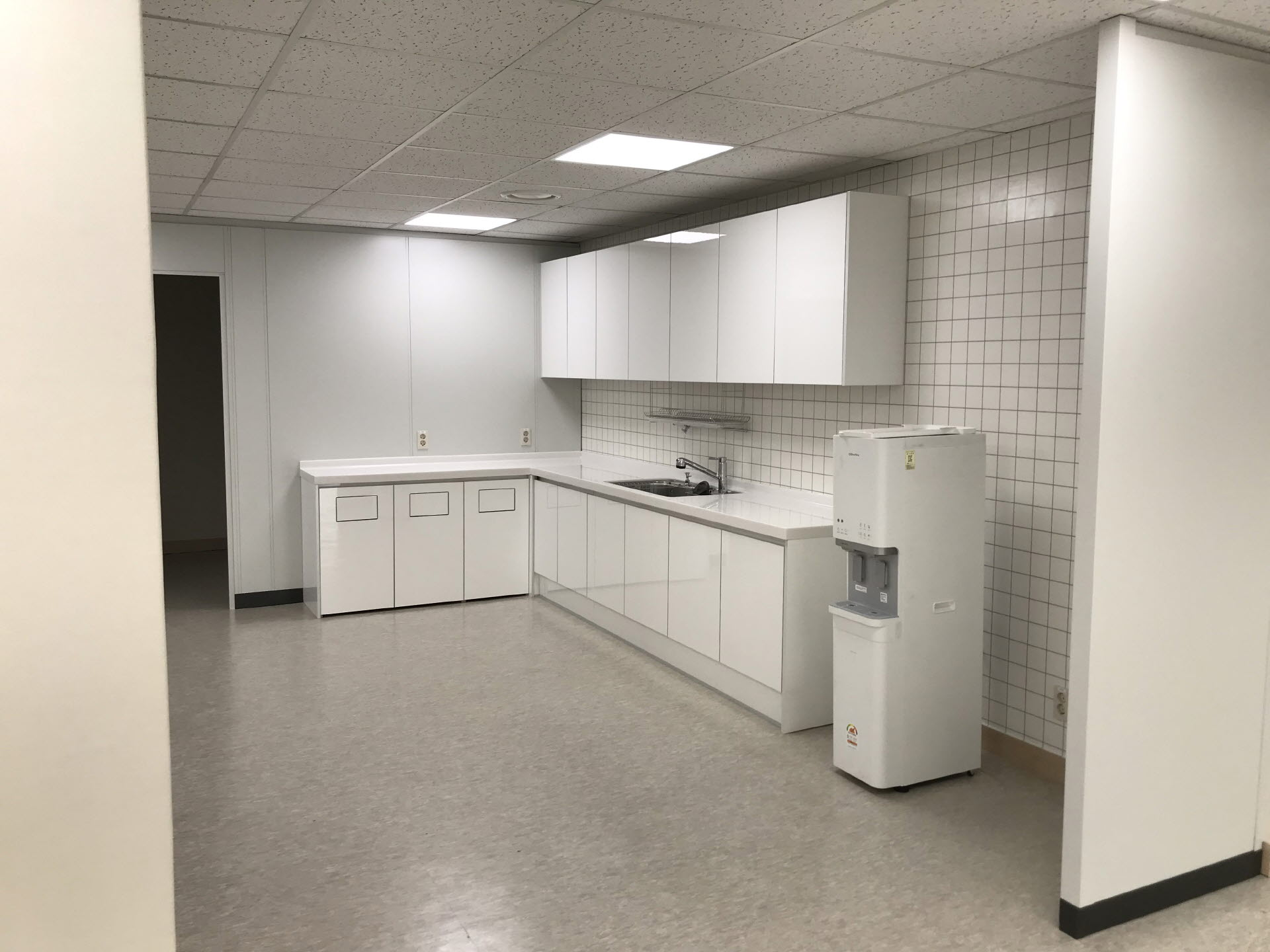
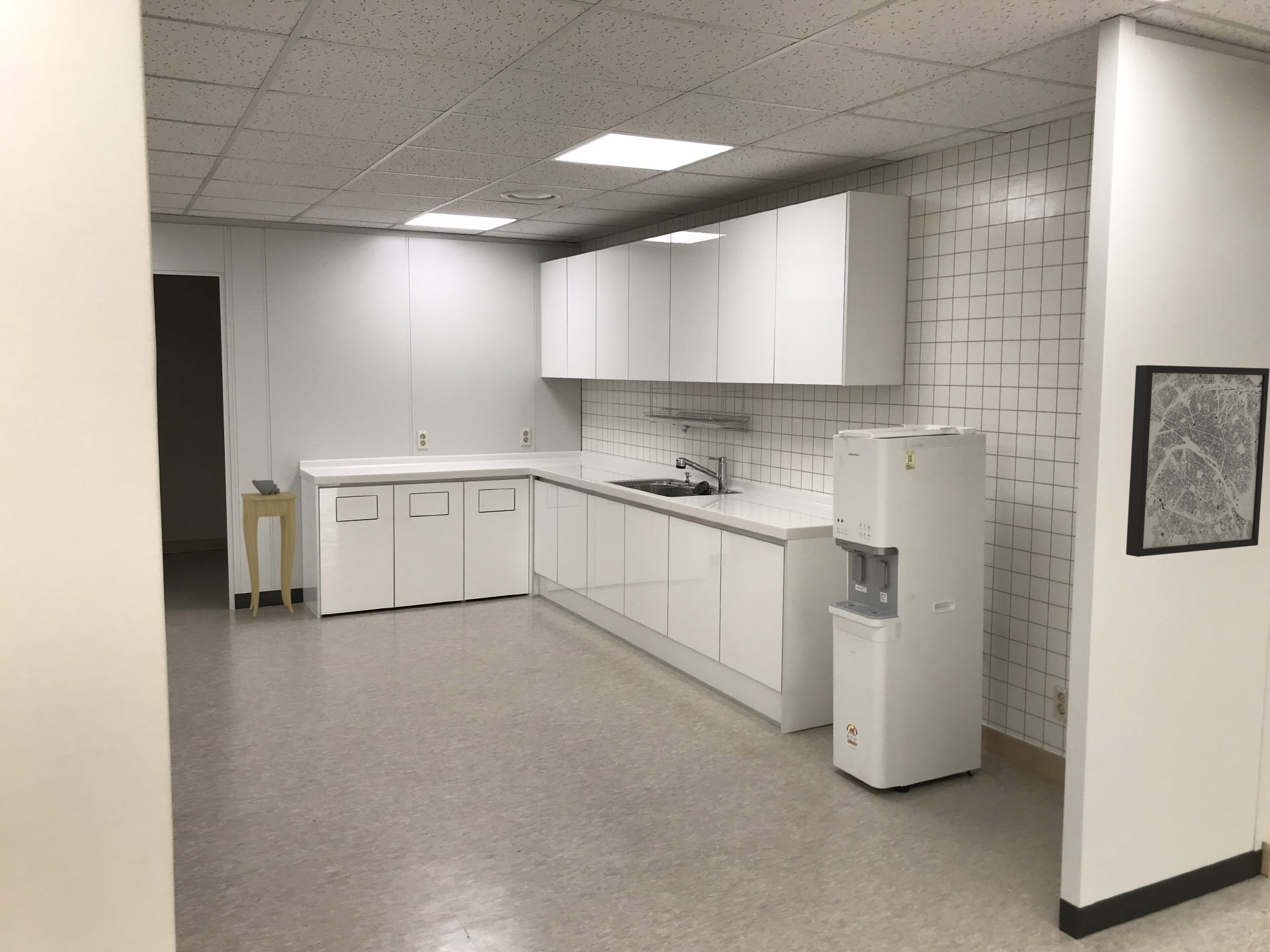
+ wall art (1199, 459)
+ plant pot (281, 545)
